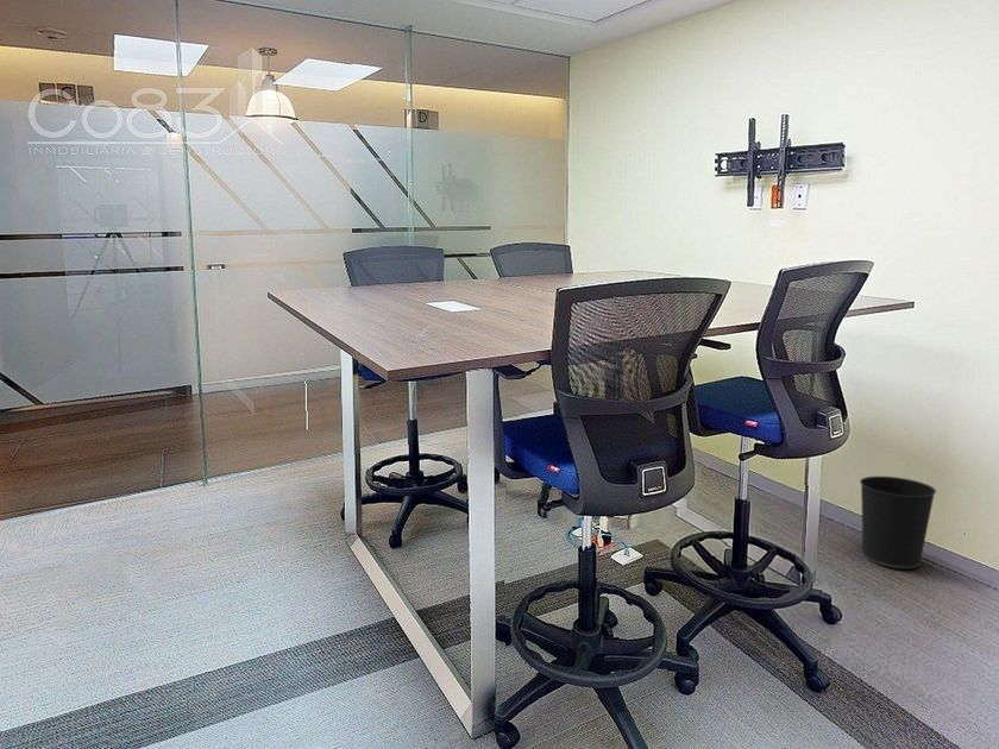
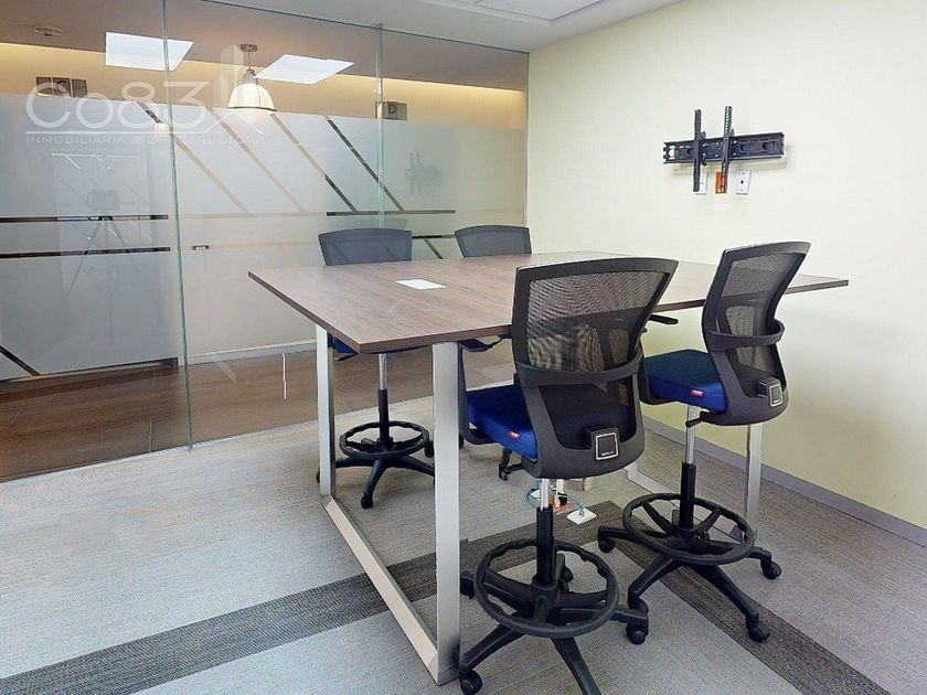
- wastebasket (893, 522)
